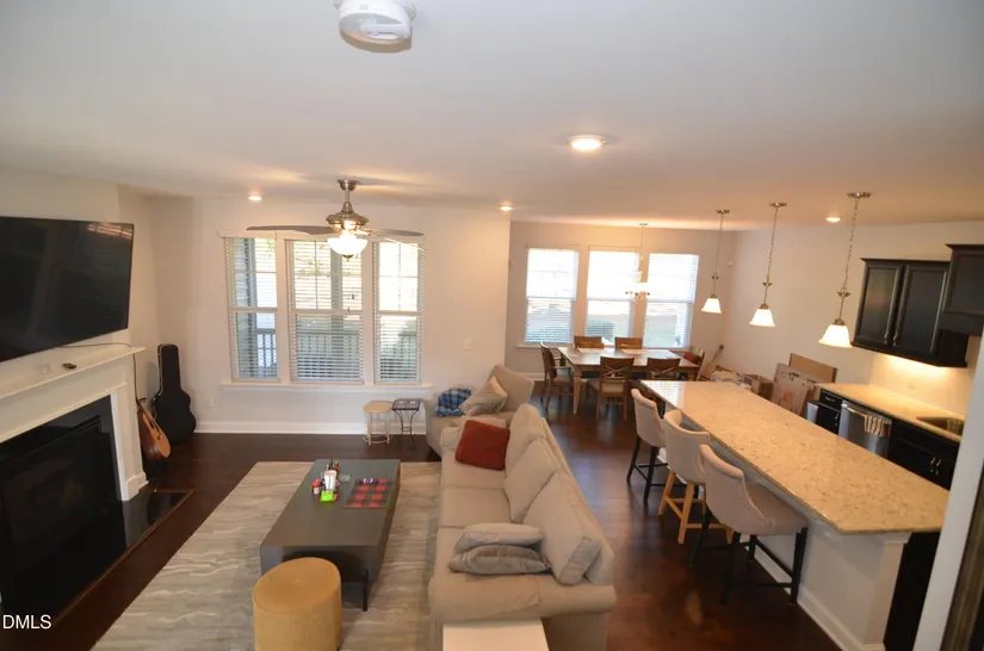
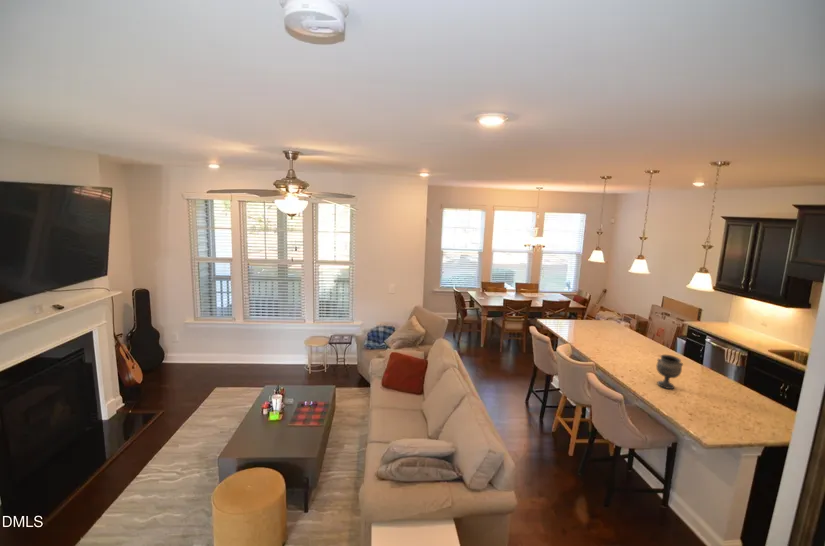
+ goblet (668, 372)
